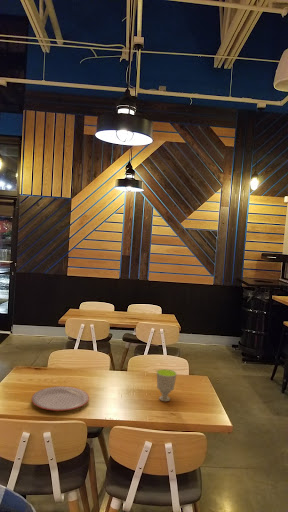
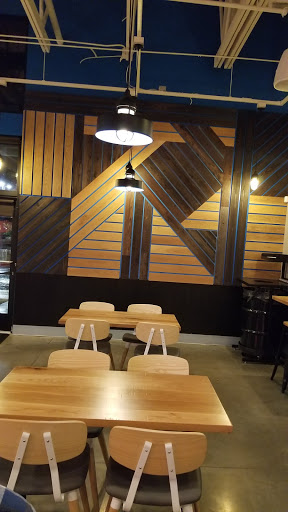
- plate (60, 399)
- cup (165, 385)
